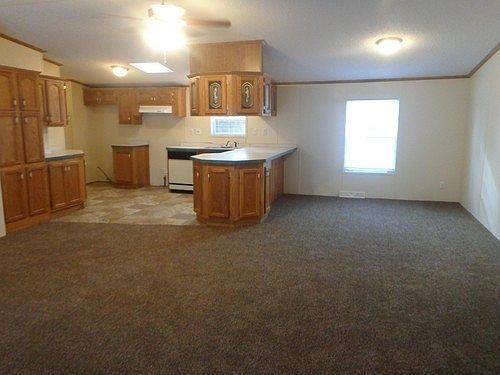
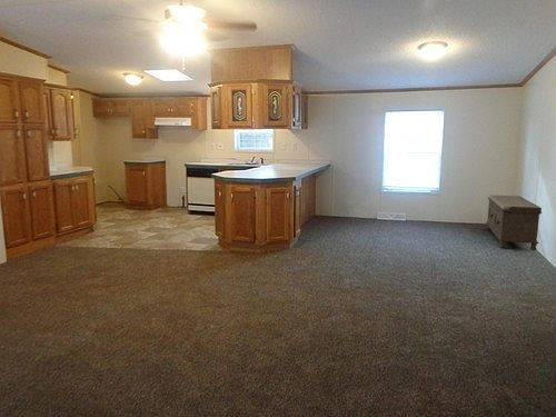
+ bench (509, 219)
